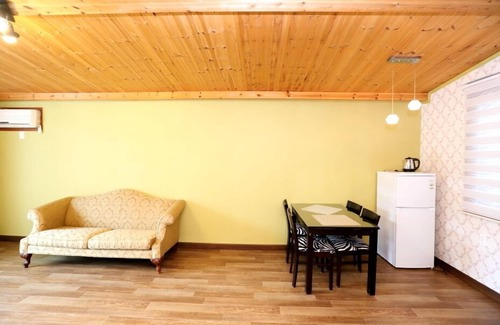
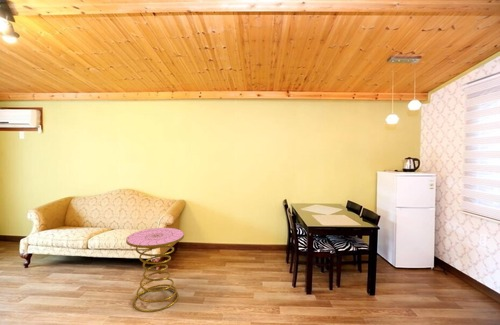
+ side table (156, 266)
